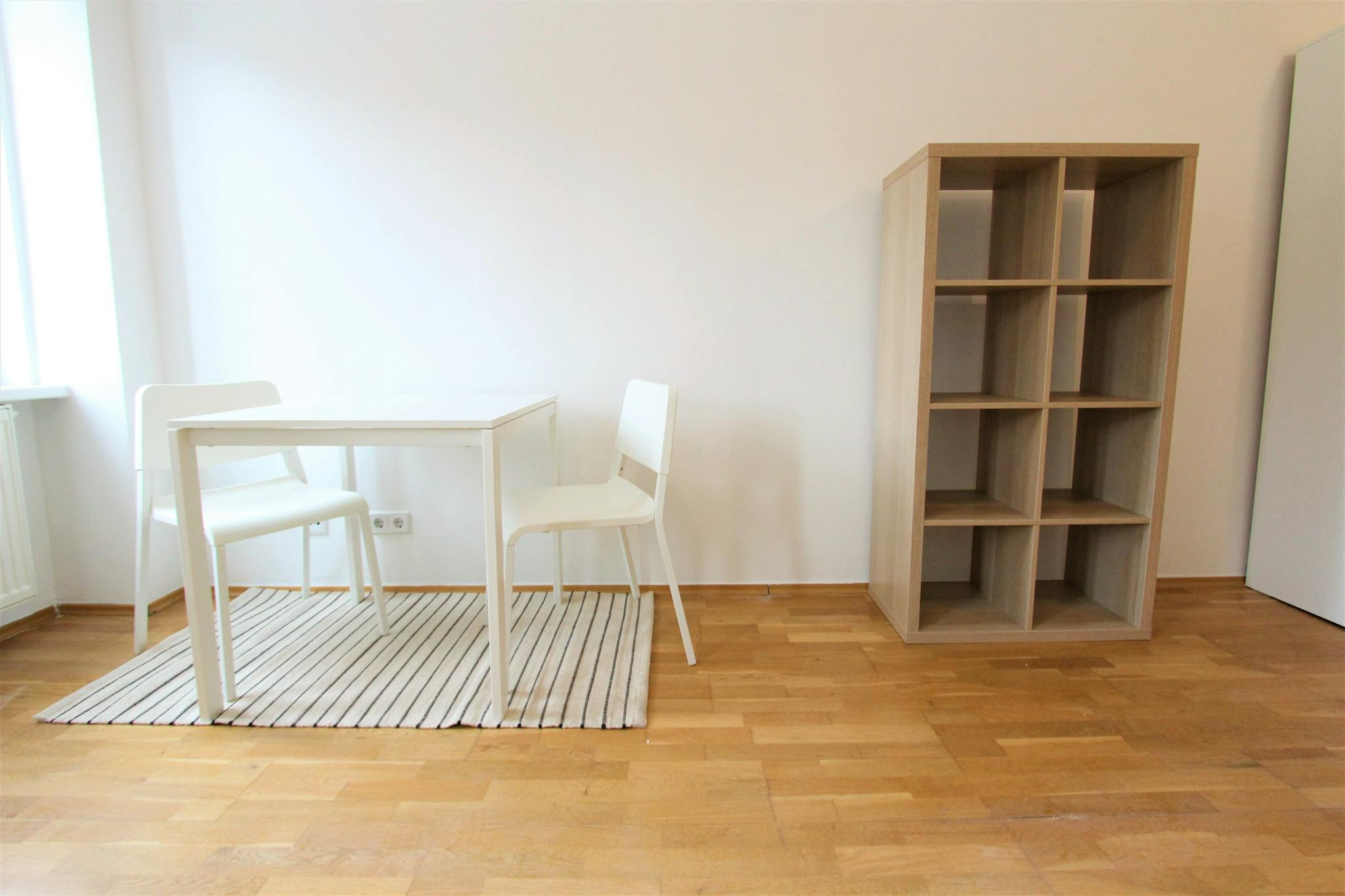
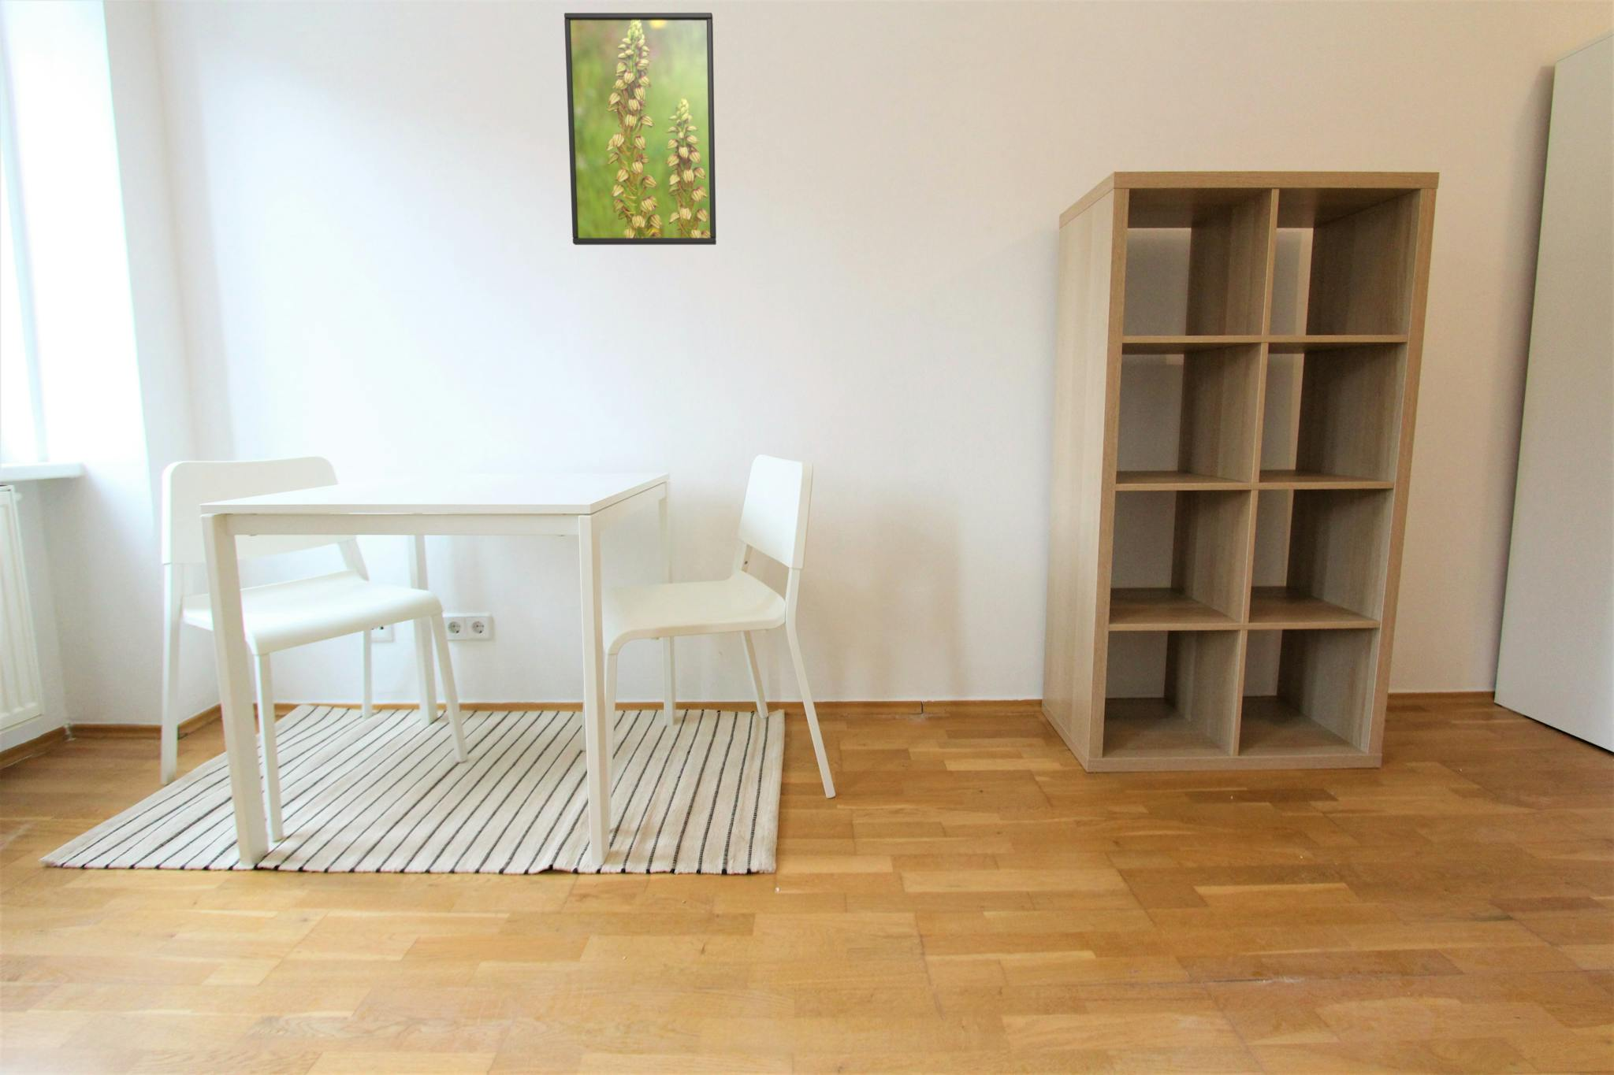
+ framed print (642, 131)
